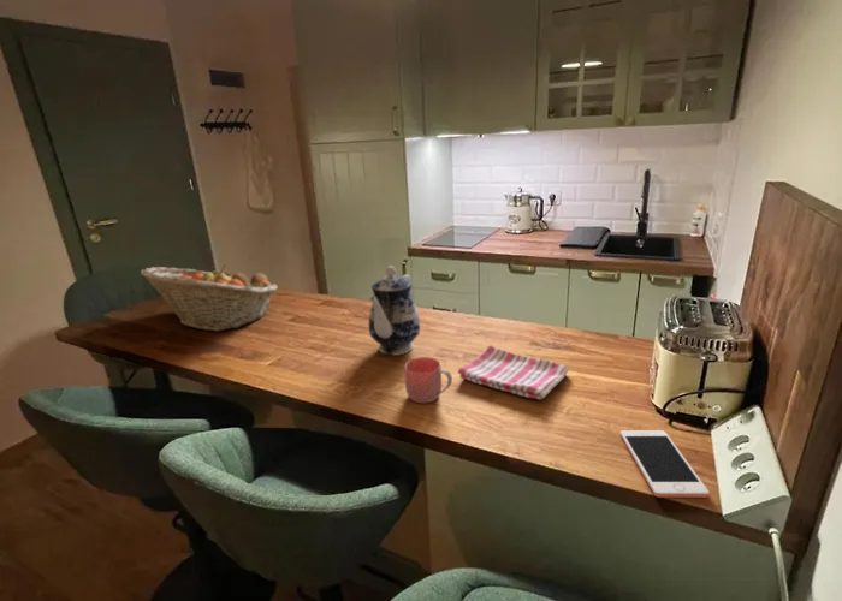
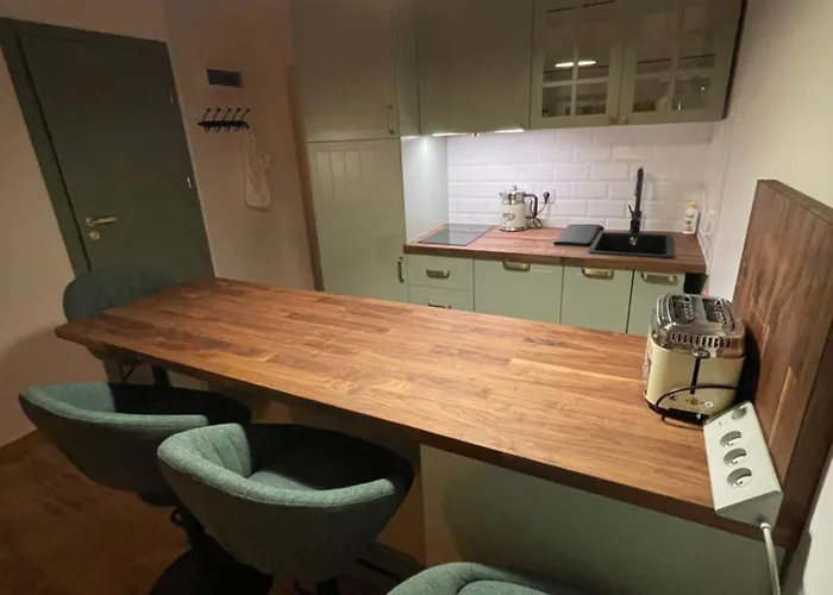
- fruit basket (212, 290)
- teapot (393, 308)
- dish towel (512, 370)
- mug (428, 381)
- cell phone (659, 460)
